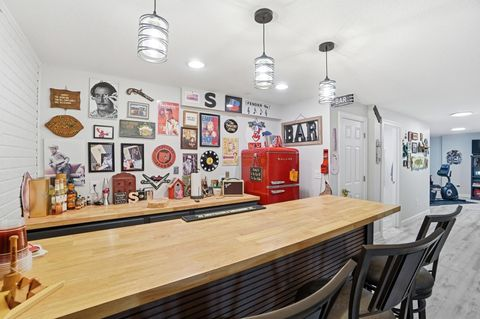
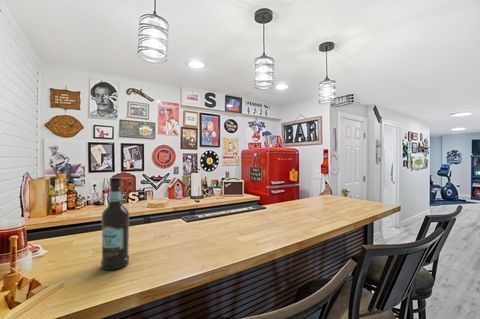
+ root beer (115, 221)
